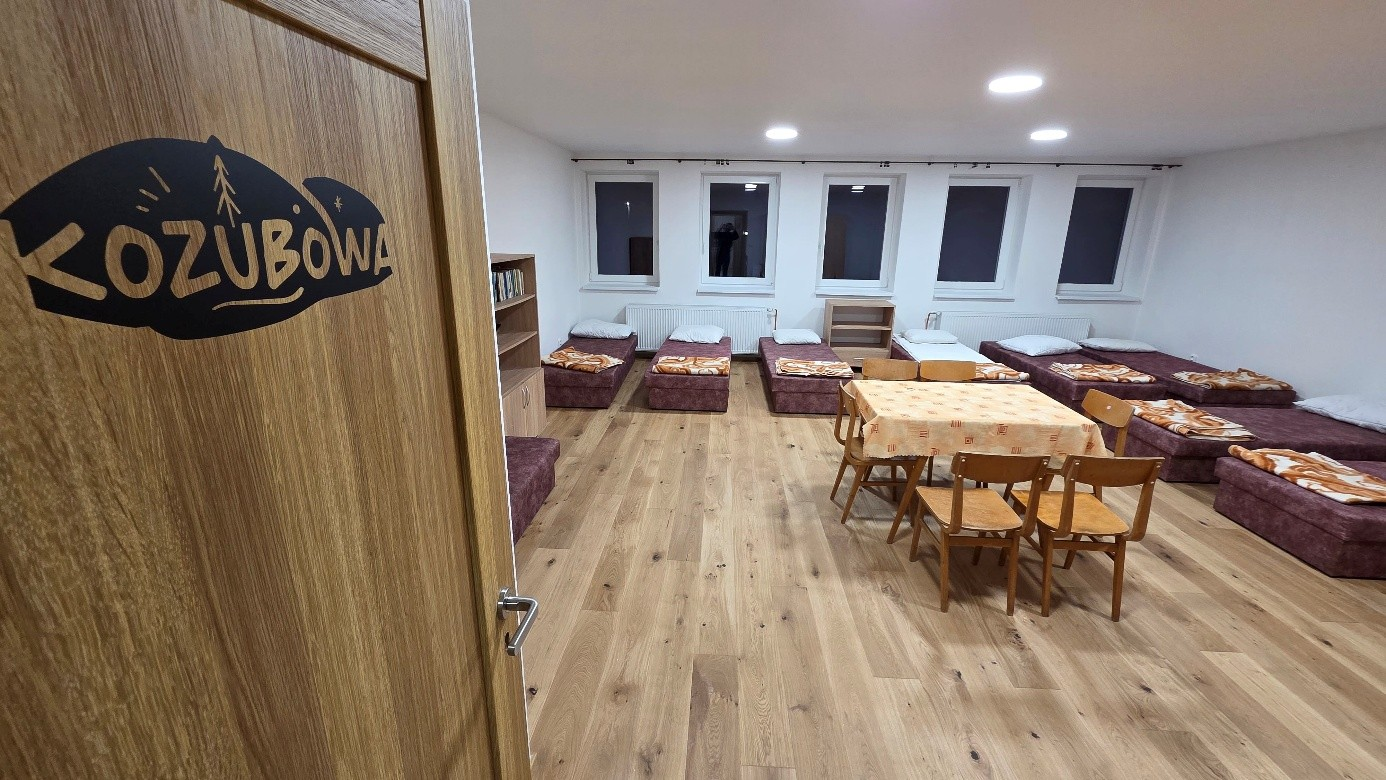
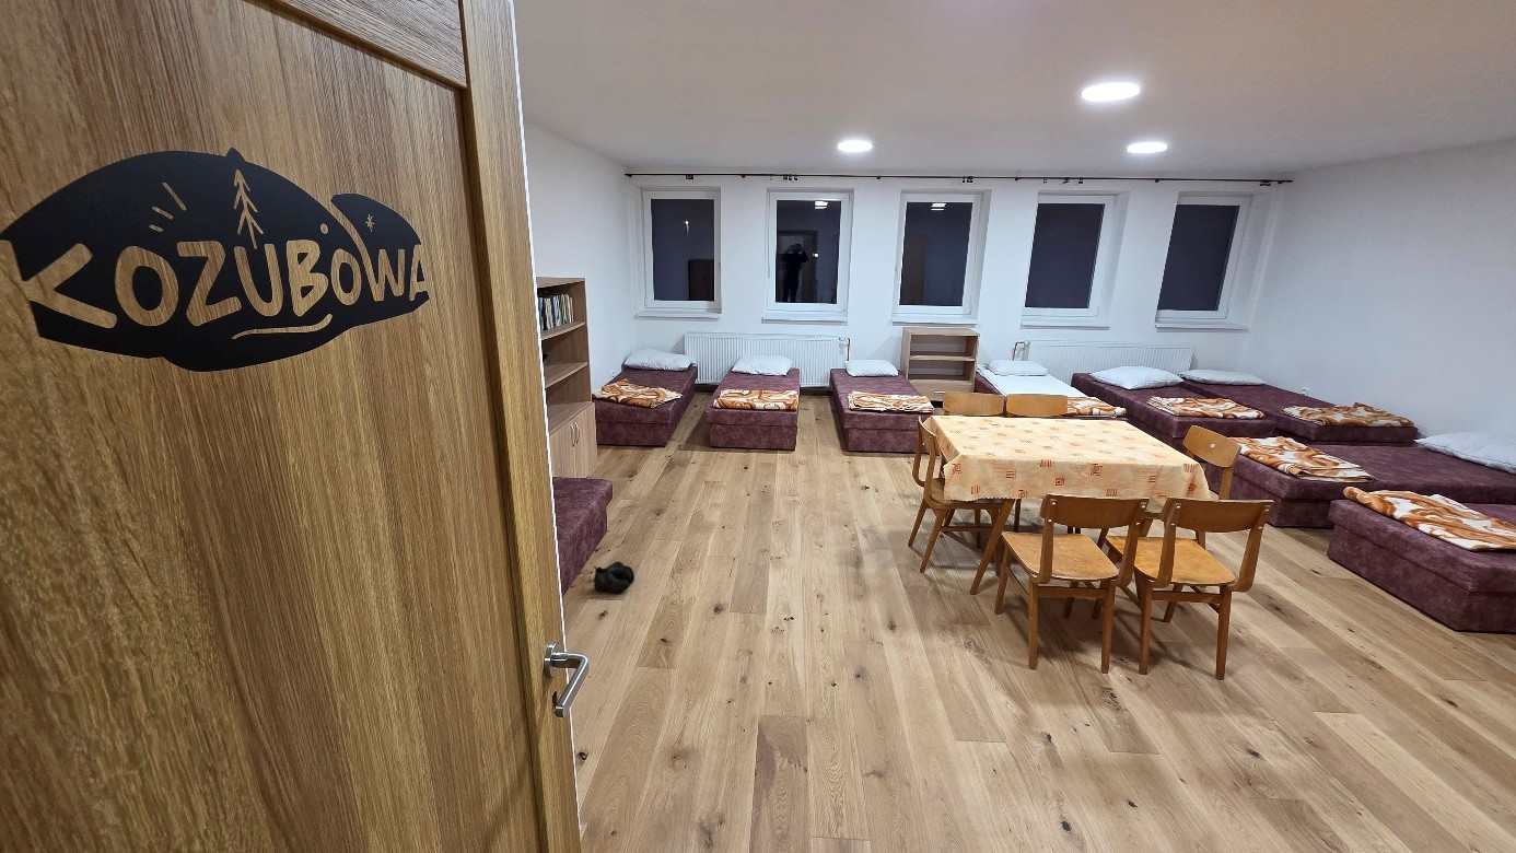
+ boots (615, 570)
